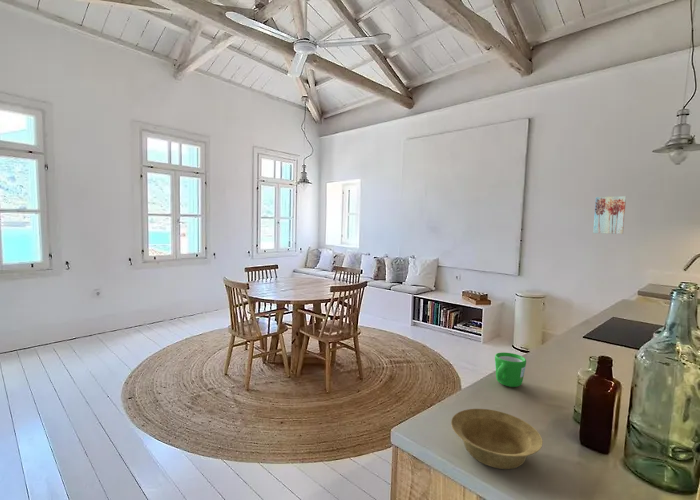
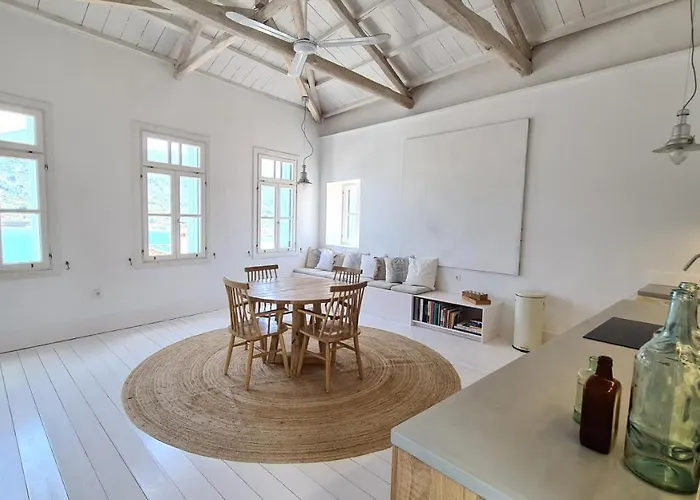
- wall art (609, 215)
- bowl (494, 441)
- mug (507, 371)
